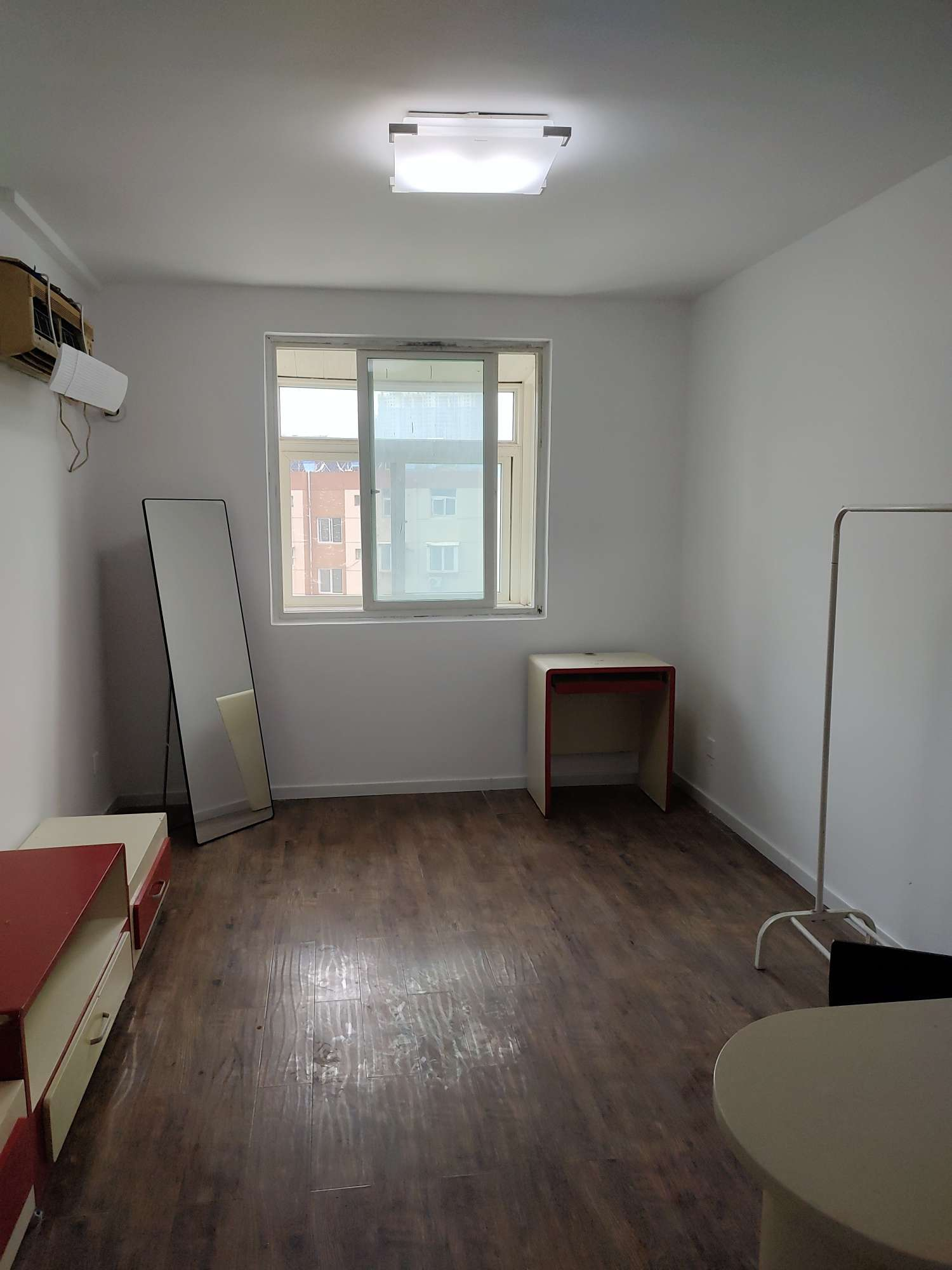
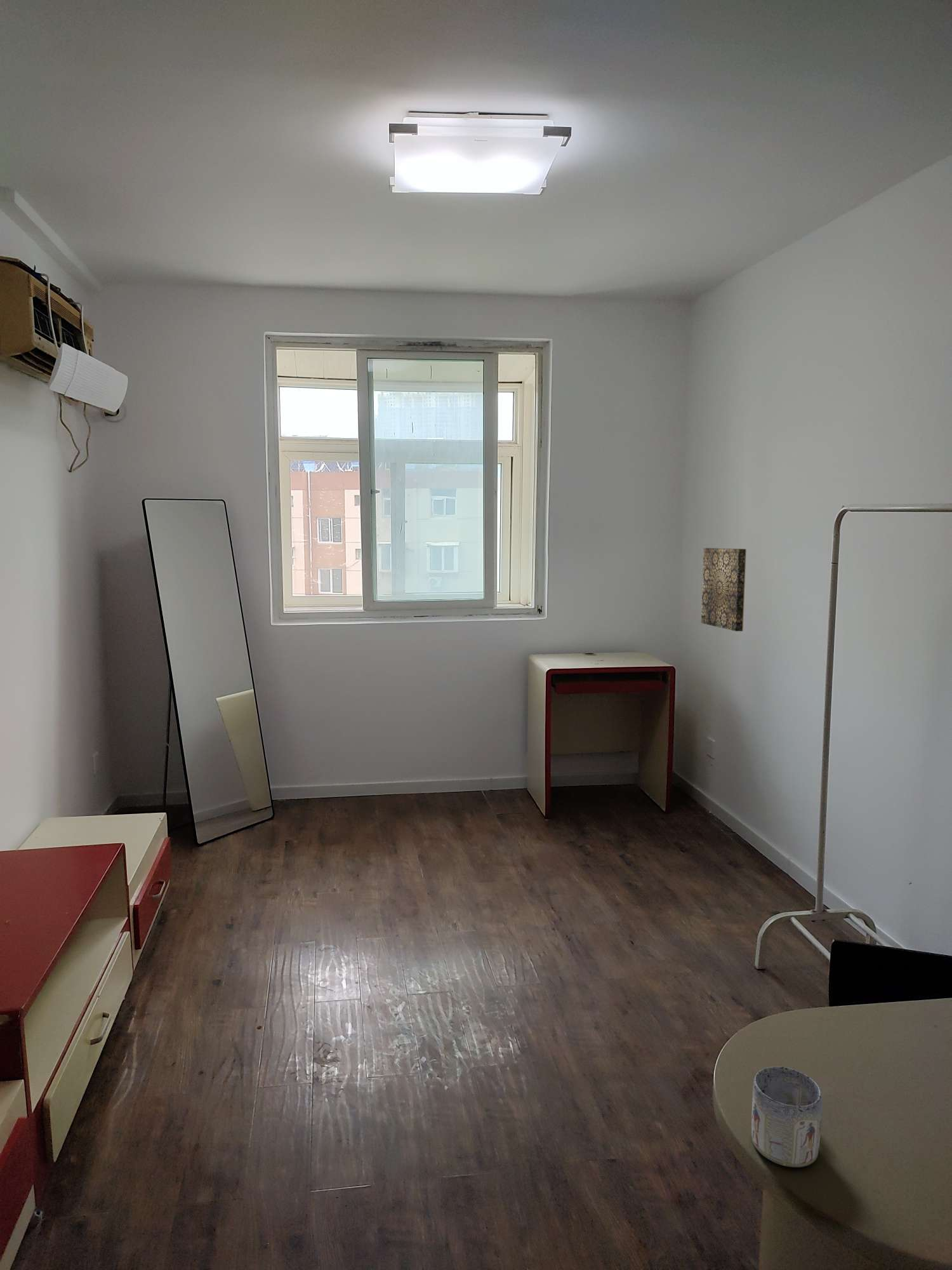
+ mug (788, 1108)
+ wall art (722, 587)
